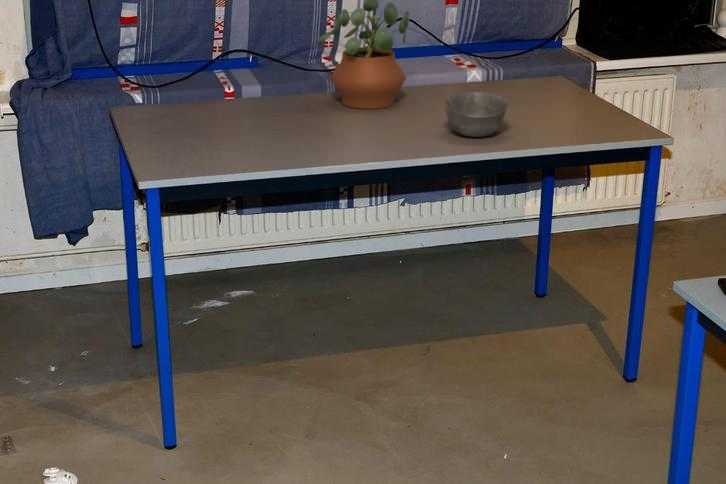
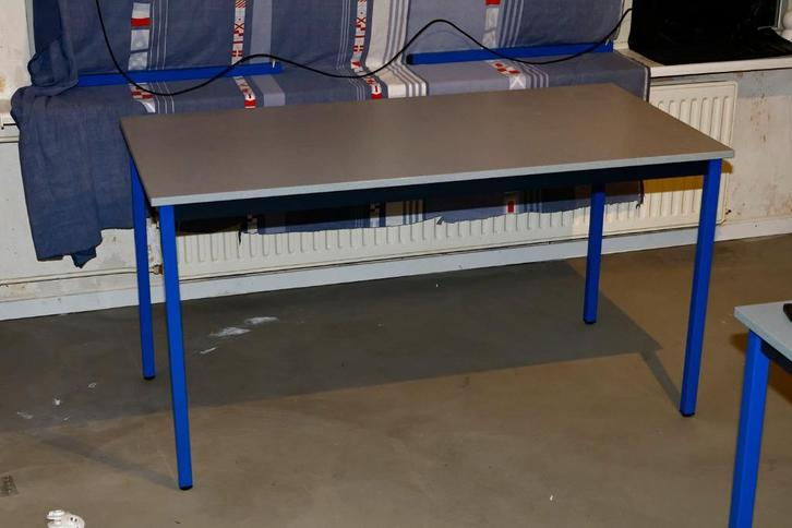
- potted plant (359, 53)
- bowl (475, 117)
